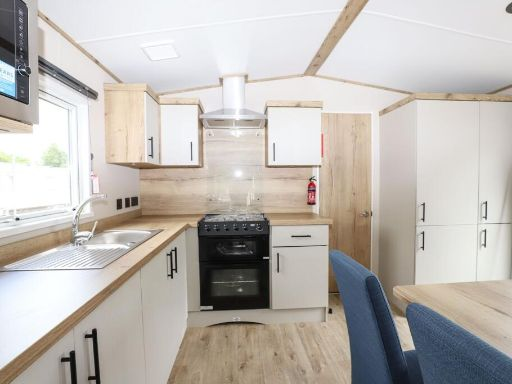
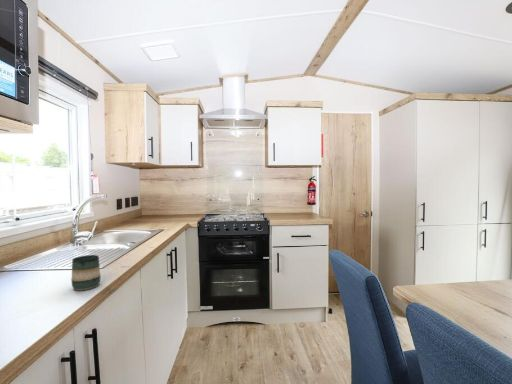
+ mug (87, 270)
